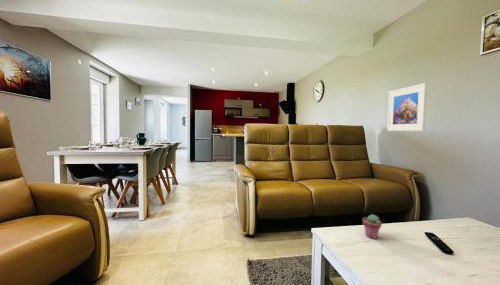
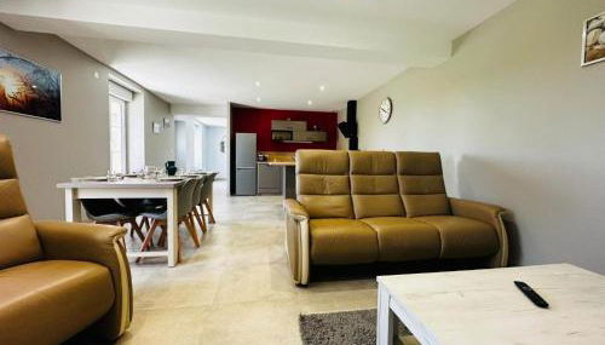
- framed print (405, 109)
- potted succulent (371, 225)
